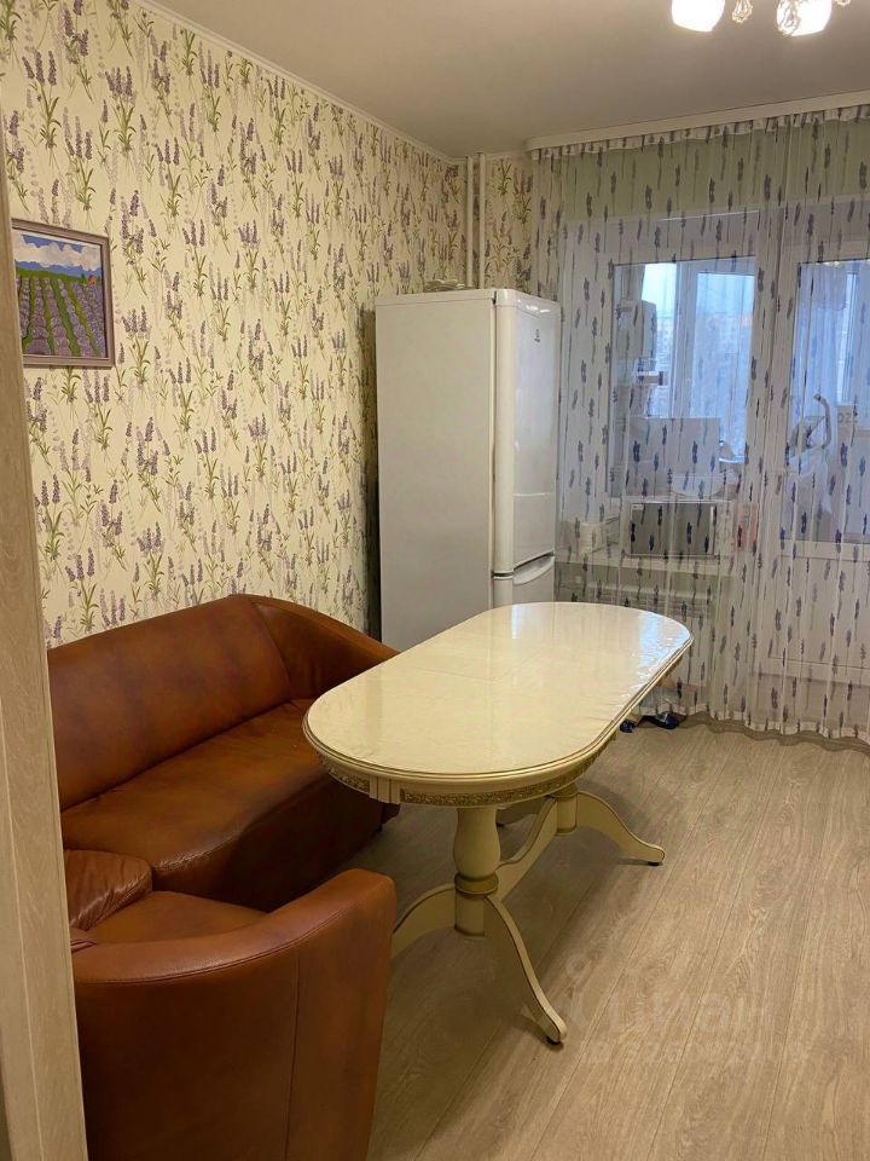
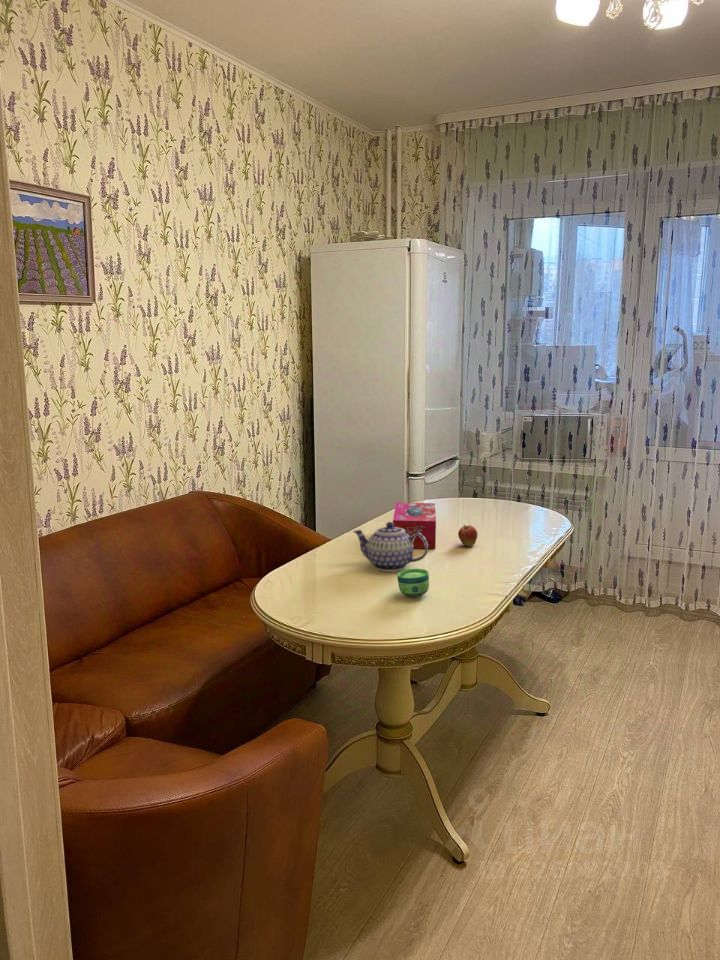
+ tissue box (414, 524)
+ teapot (389, 544)
+ fruit (467, 534)
+ cup (410, 582)
